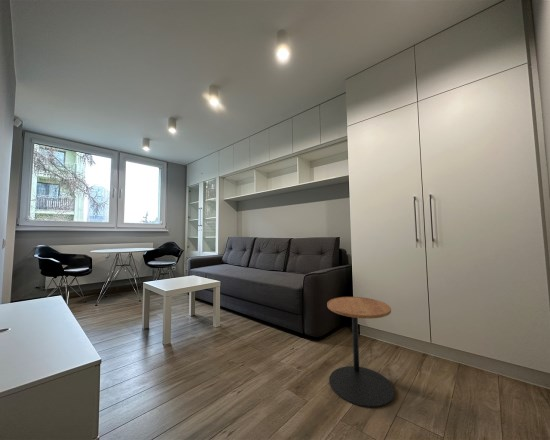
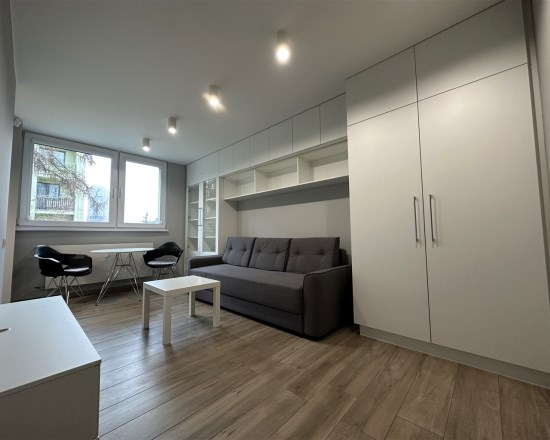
- side table (358, 344)
